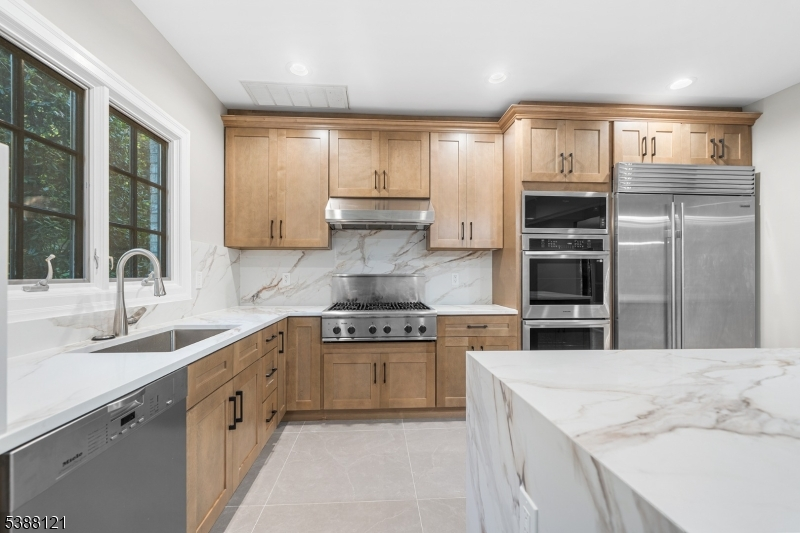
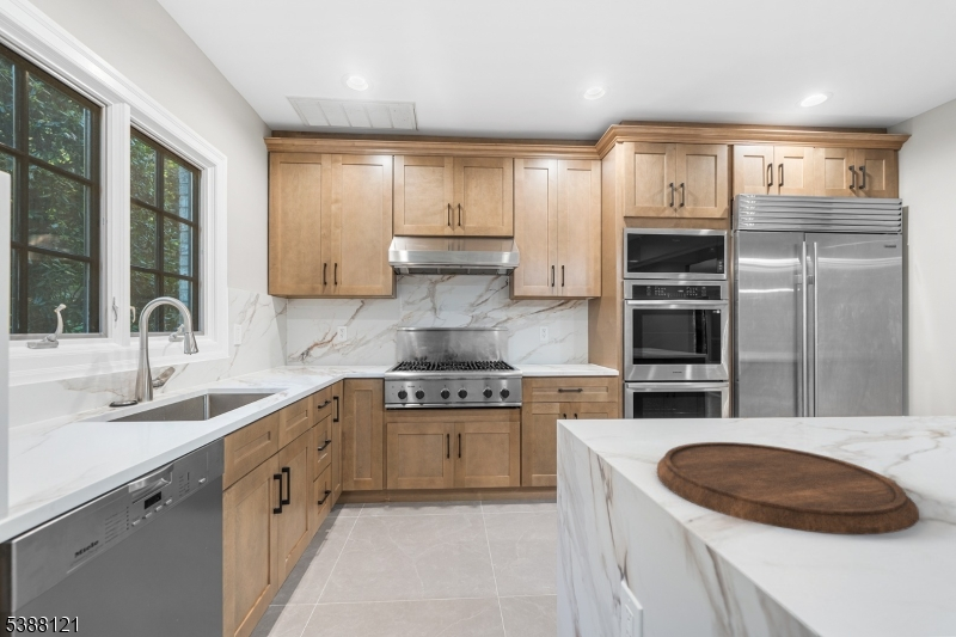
+ cutting board (770, 477)
